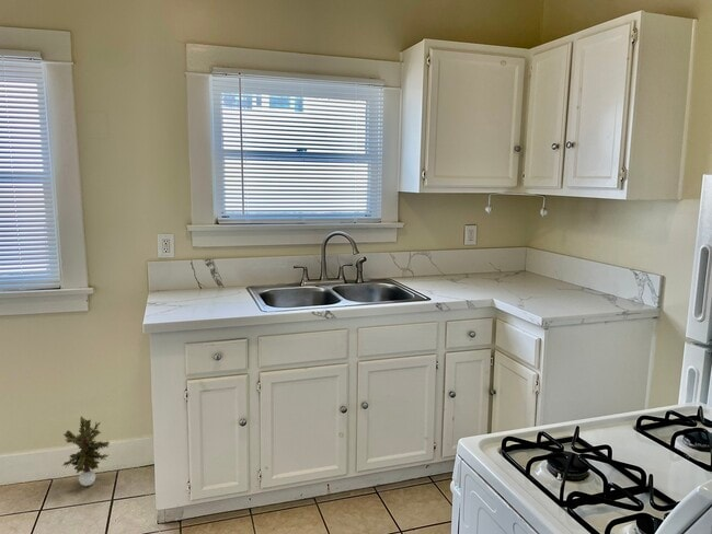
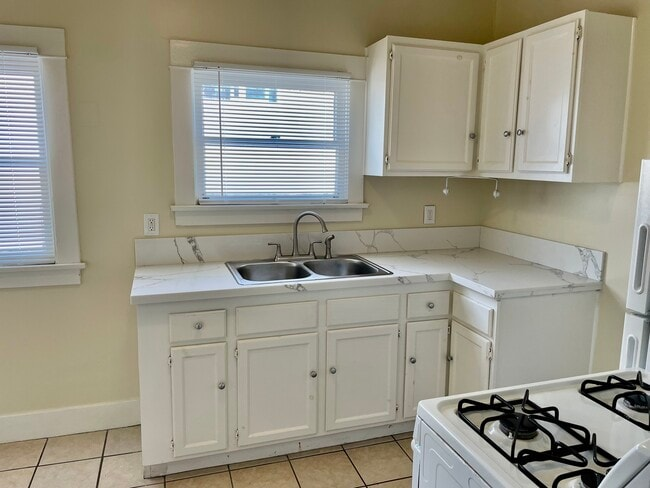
- potted plant (85, 452)
